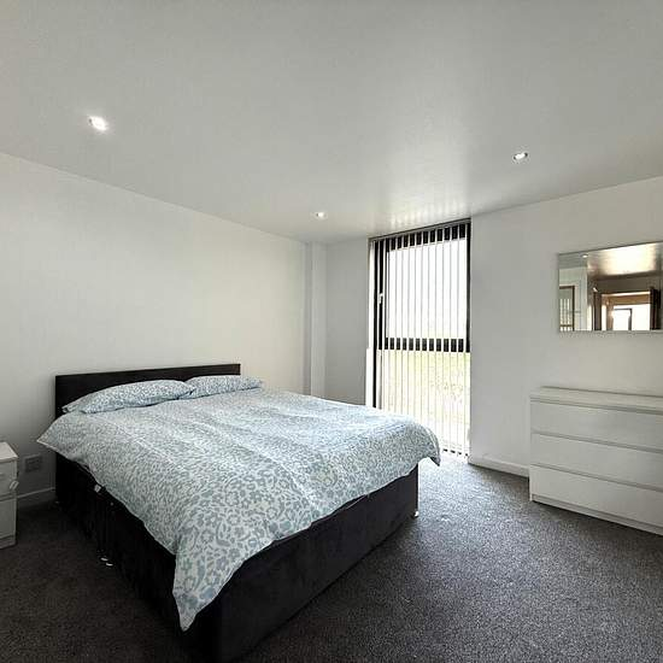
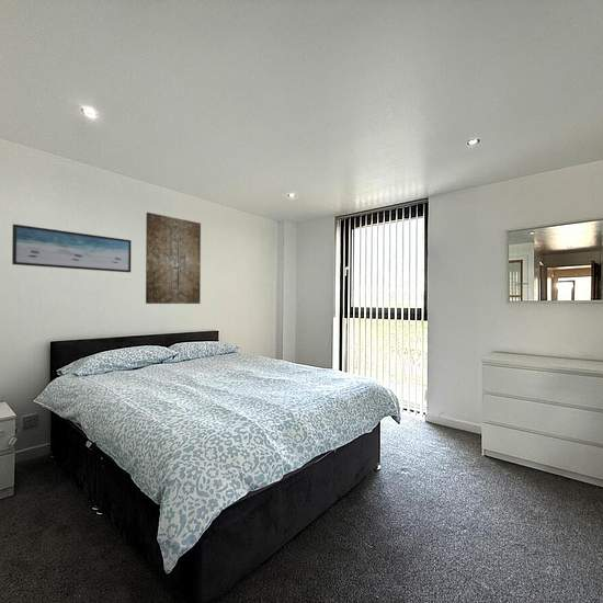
+ wall art (174, 261)
+ wall art (78, 251)
